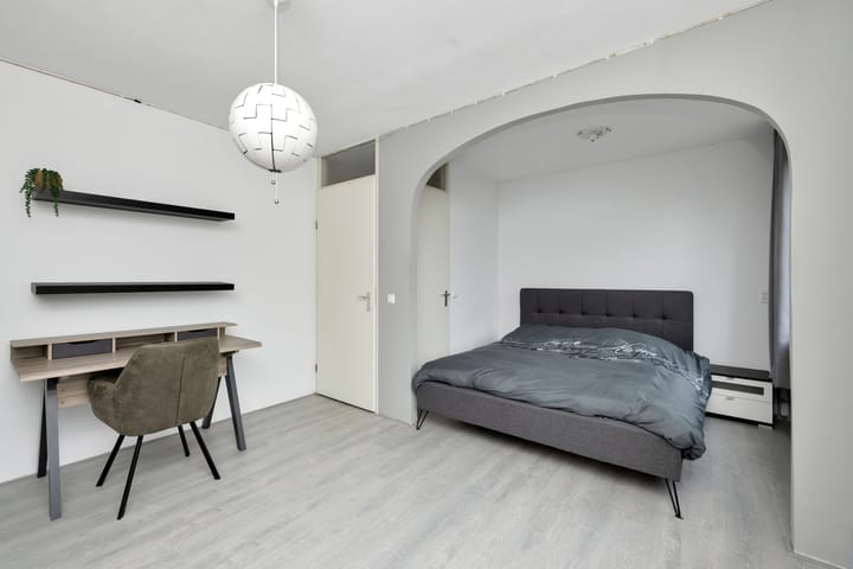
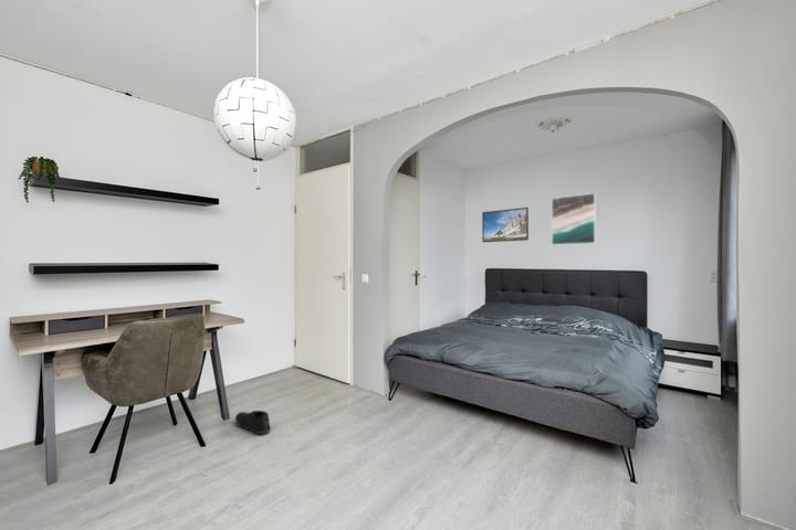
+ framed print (573, 220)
+ shoe (252, 418)
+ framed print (504, 225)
